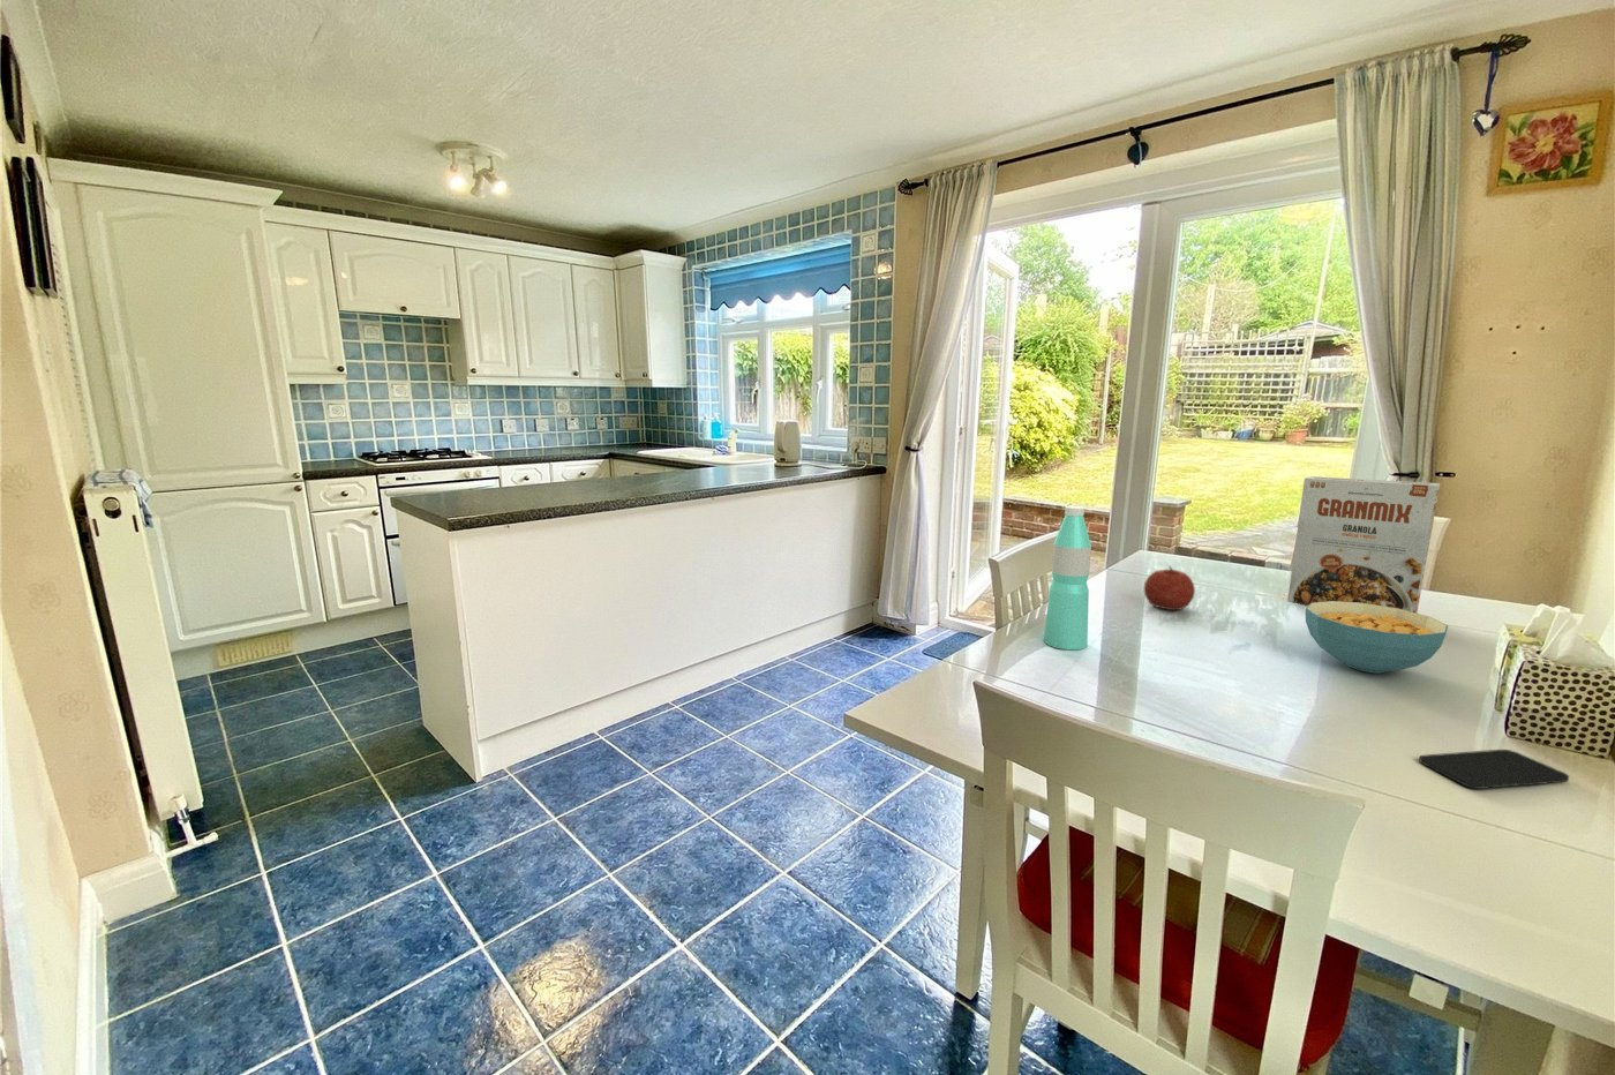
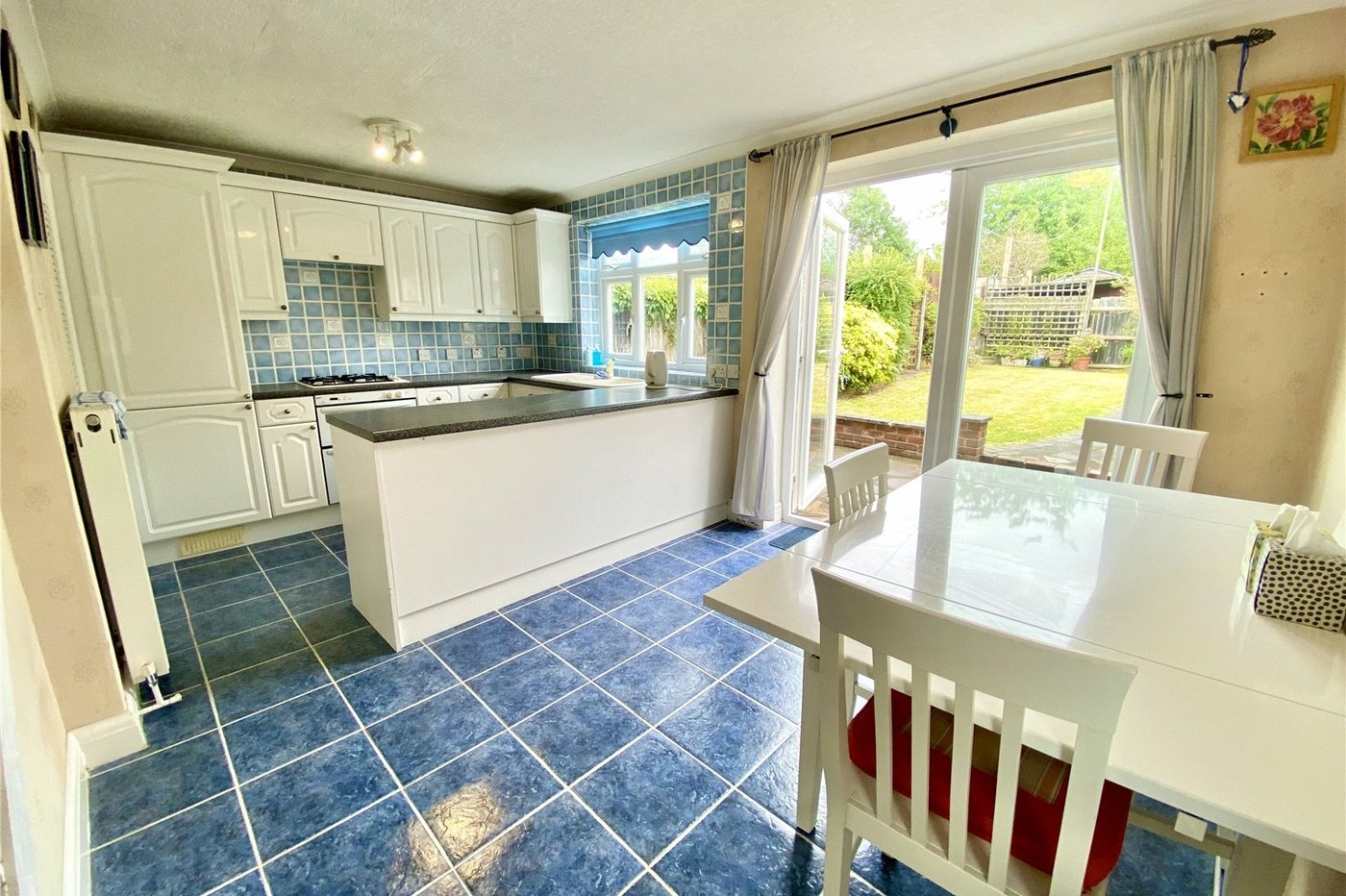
- smartphone (1491, 768)
- cereal box (1359, 546)
- water bottle (1069, 576)
- fruit (1169, 585)
- cereal bowl (1369, 642)
